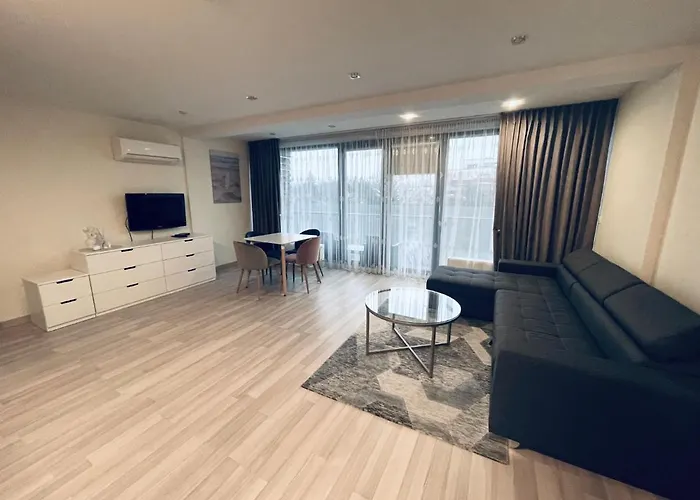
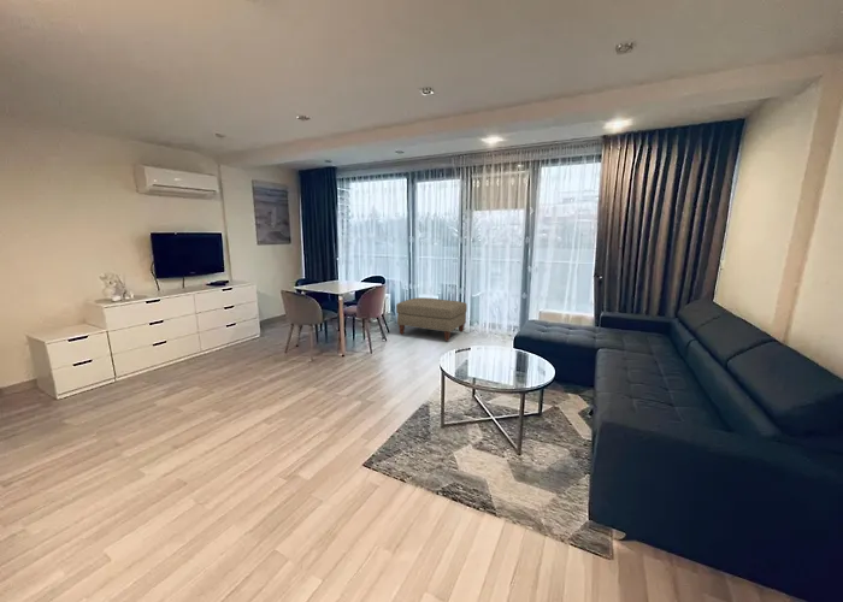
+ ottoman (431, 317)
